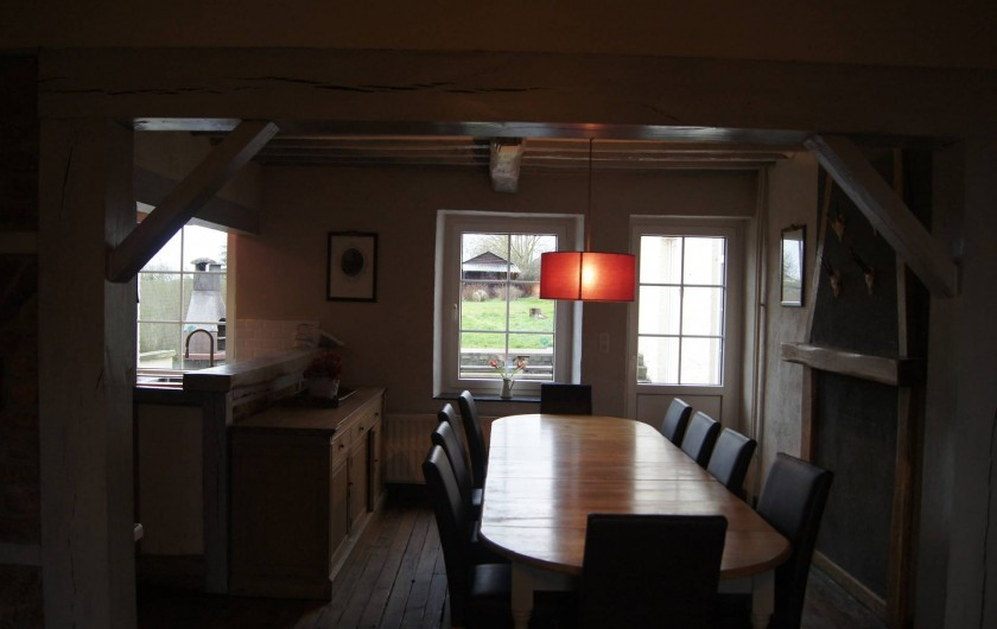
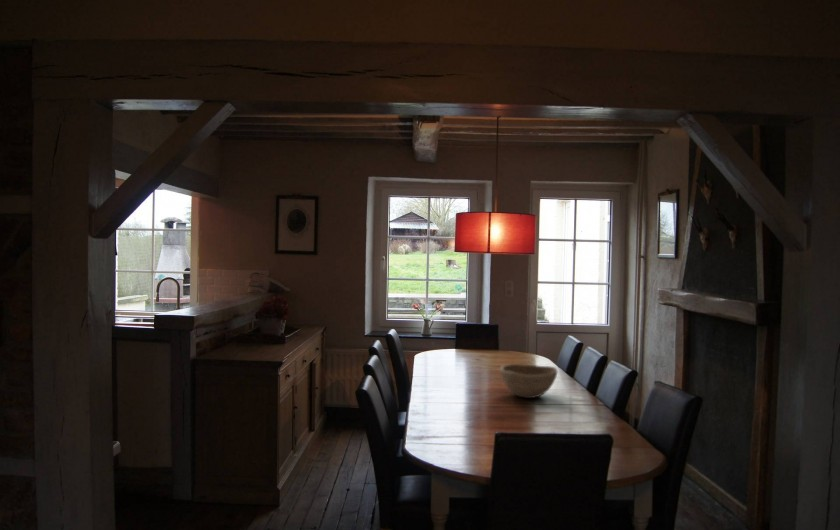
+ bowl (527, 381)
